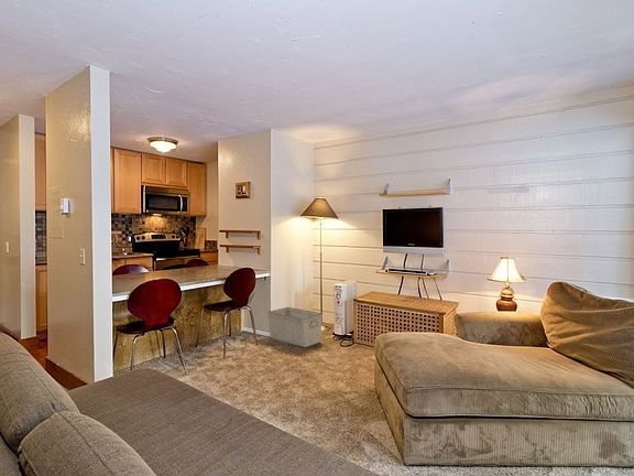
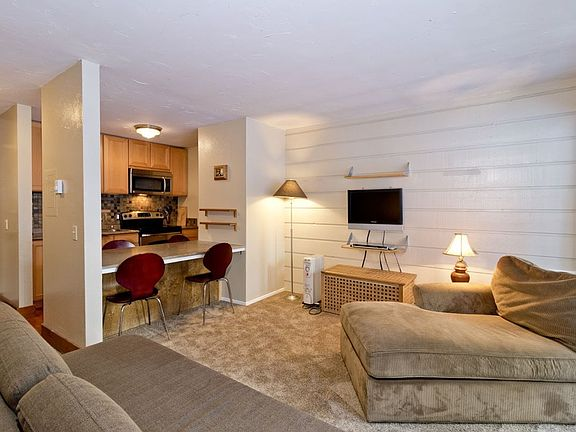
- storage bin (294, 326)
